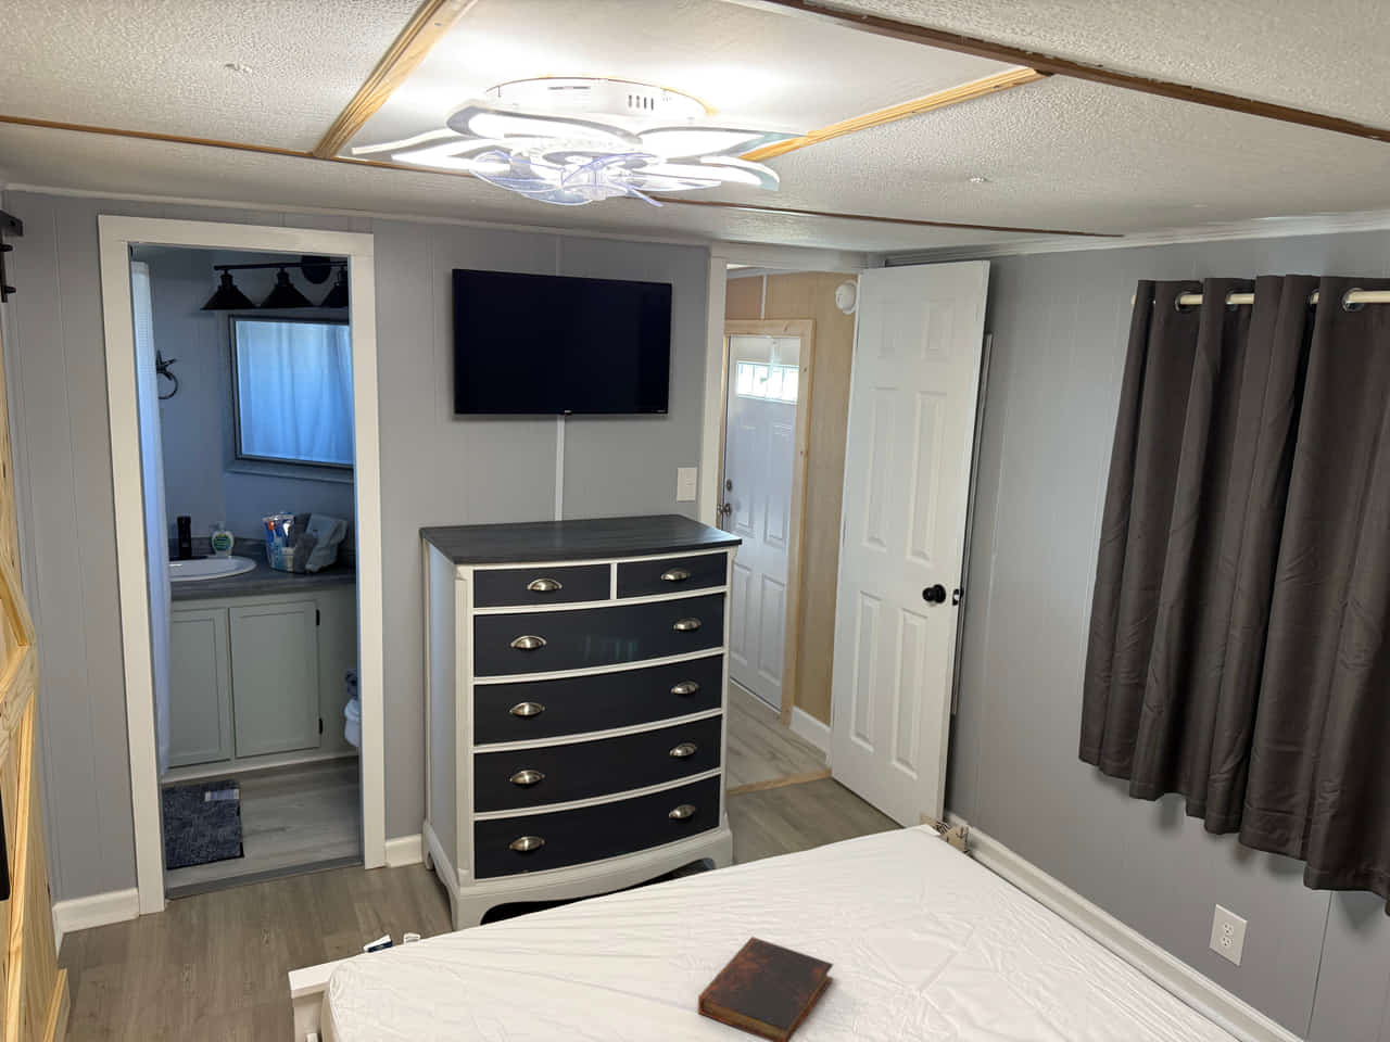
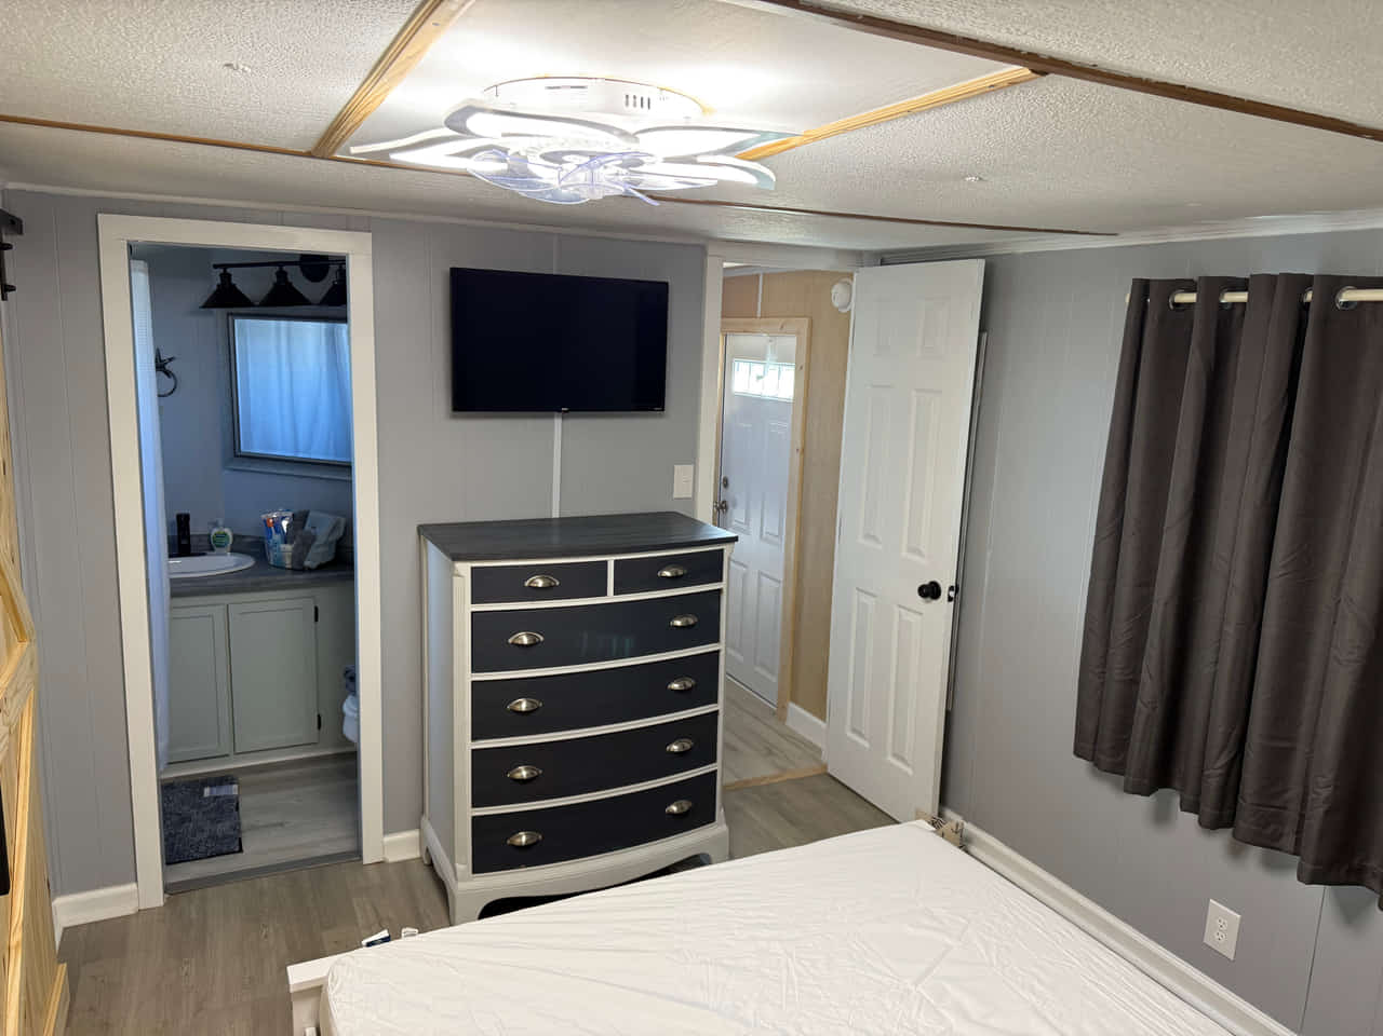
- book (766, 986)
